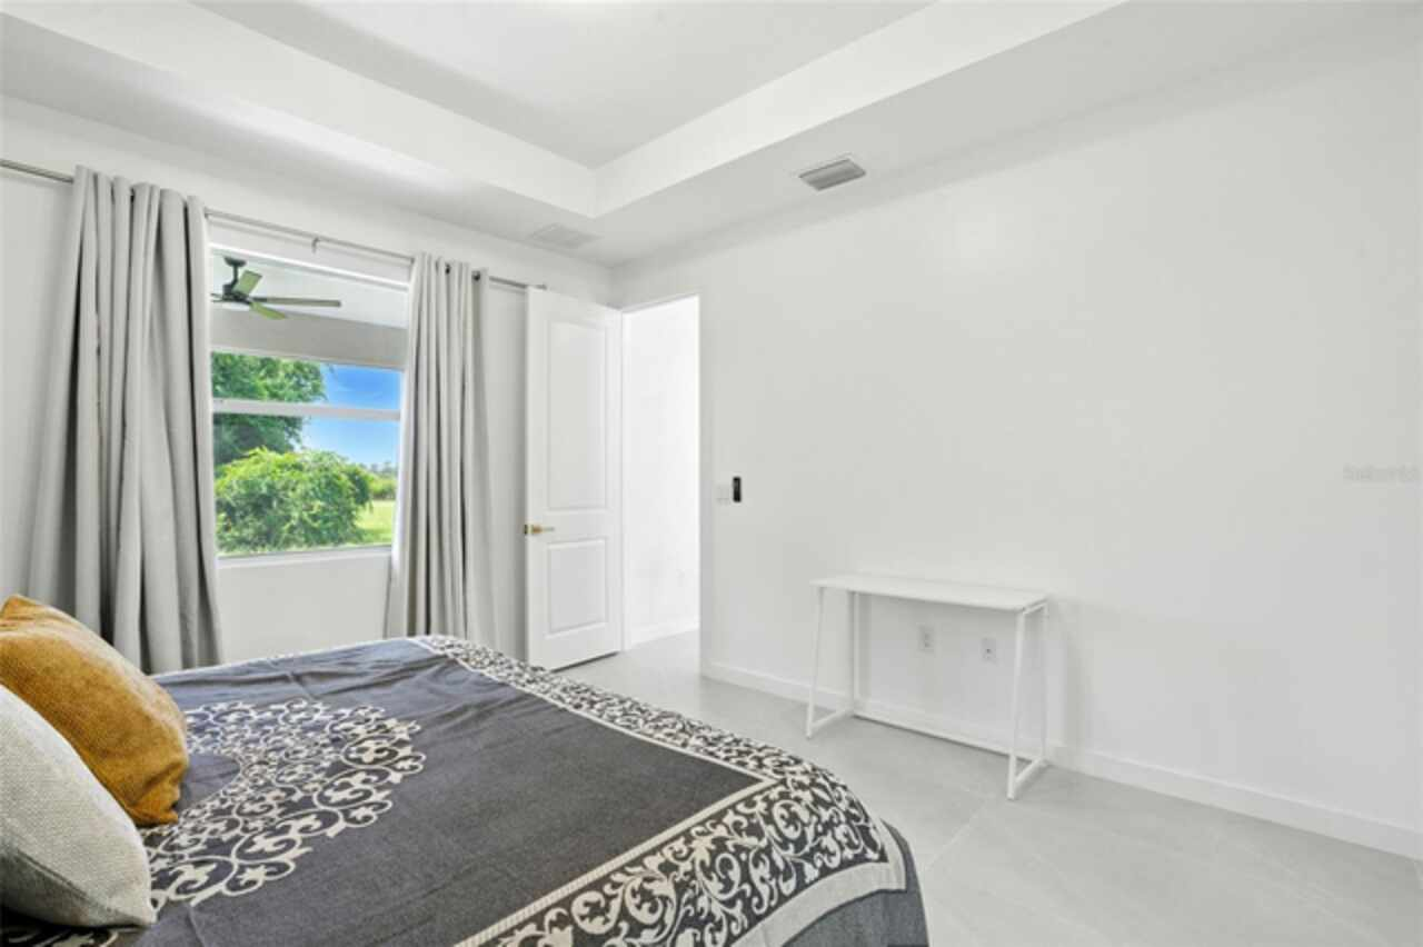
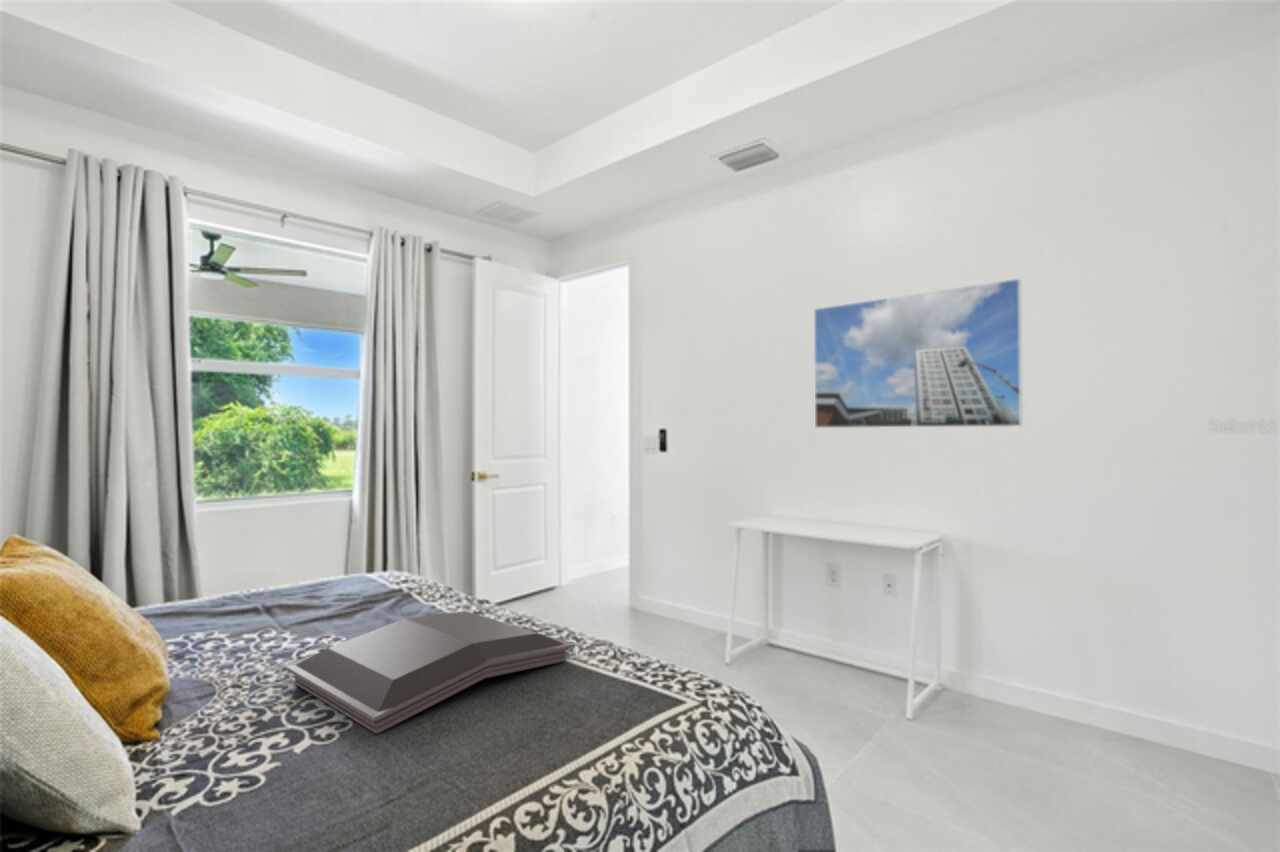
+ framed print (907, 361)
+ serving tray (436, 650)
